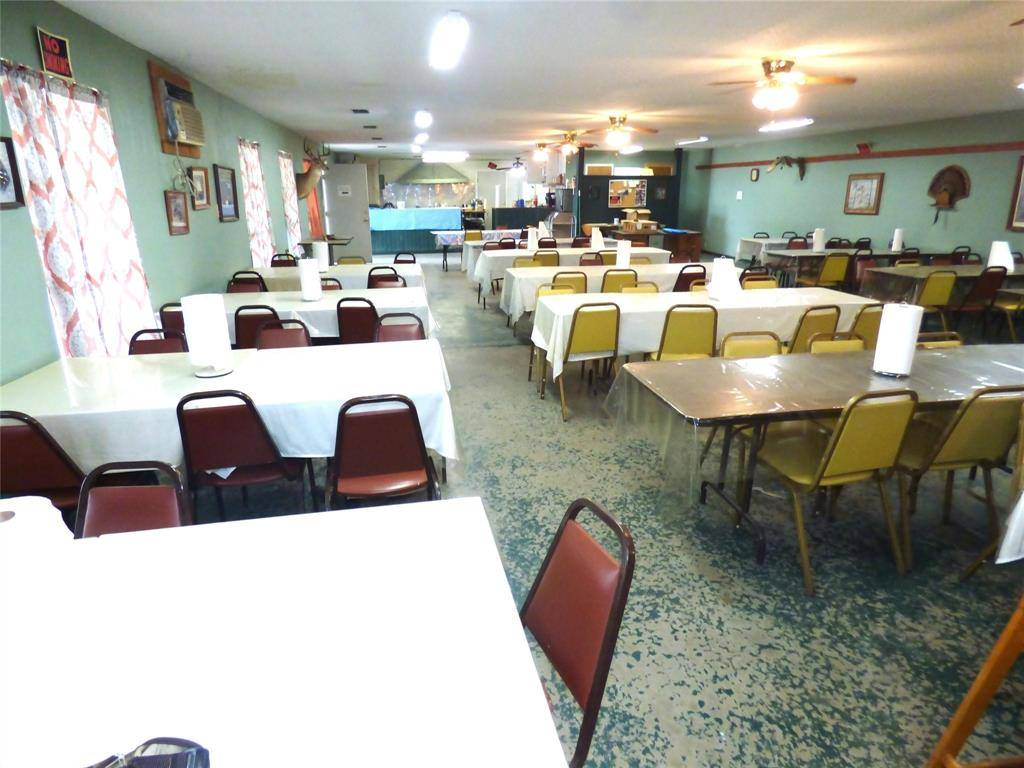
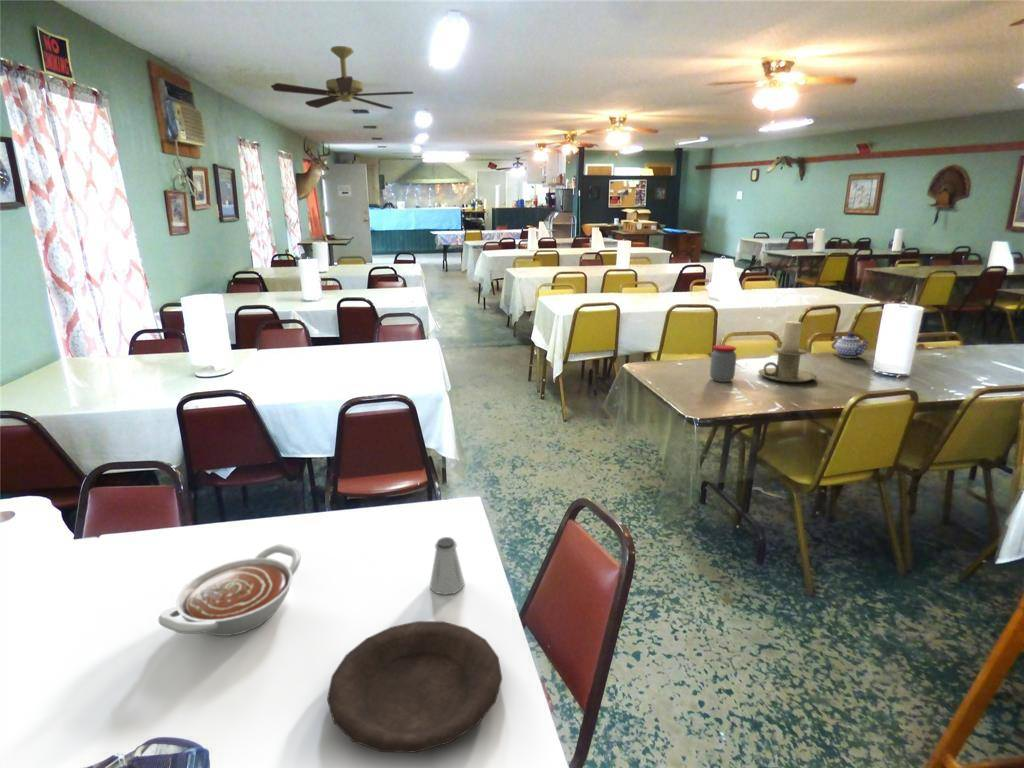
+ ceiling fan (342, 73)
+ teapot (850, 344)
+ jar (723, 363)
+ plate (417, 683)
+ bowl (237, 596)
+ candle holder (789, 349)
+ saltshaker (446, 562)
